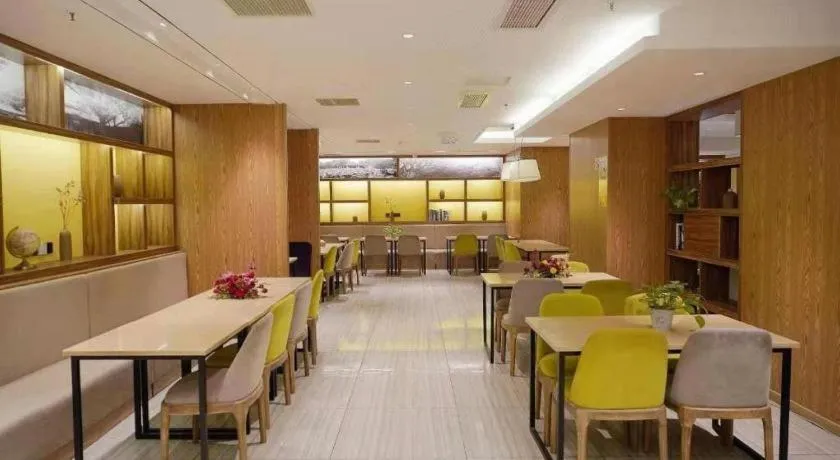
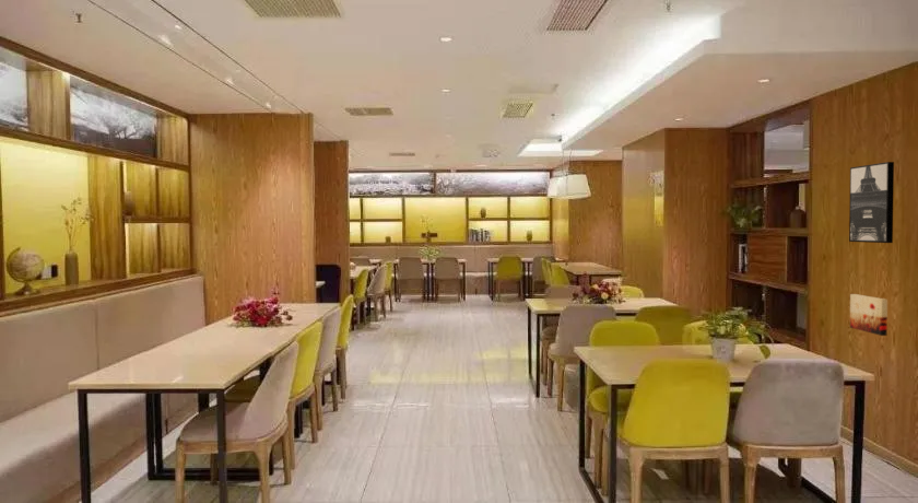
+ wall art (870, 203)
+ wall art (868, 314)
